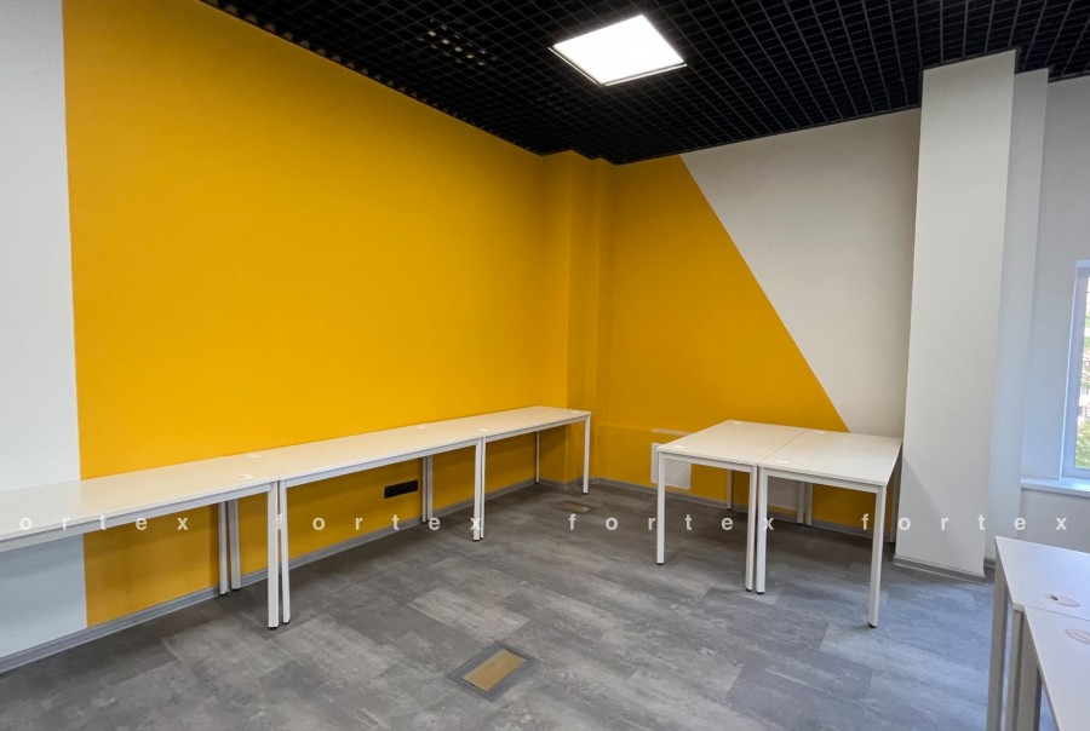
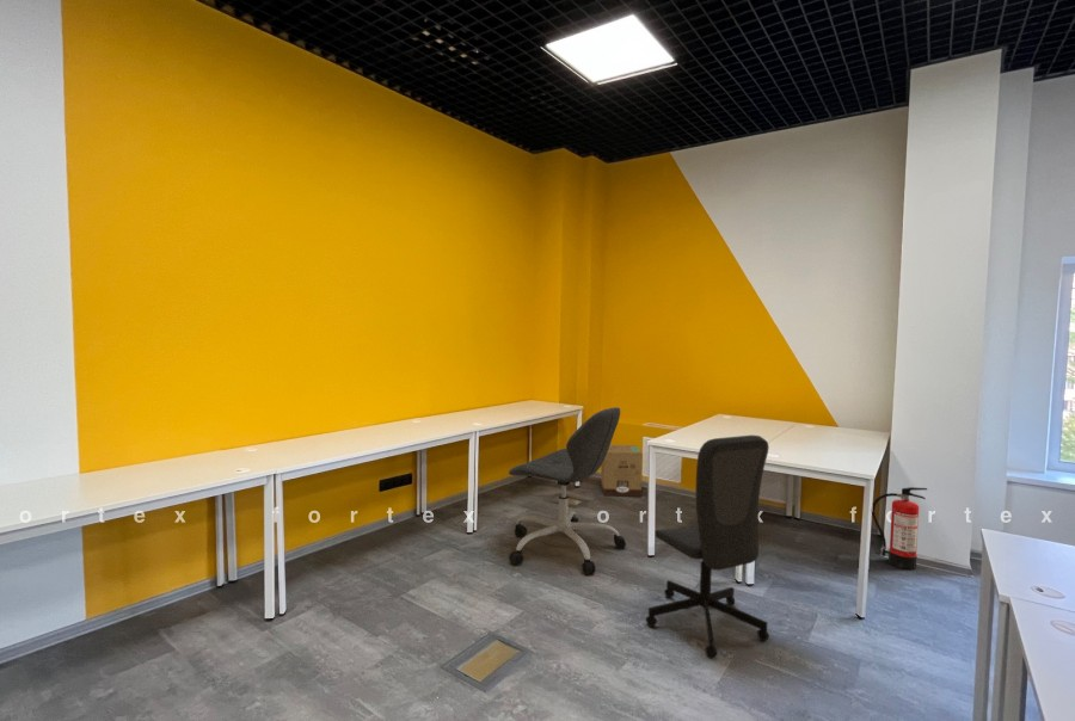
+ fire extinguisher (897, 524)
+ office chair (566, 476)
+ office chair (710, 529)
+ cardboard box (620, 469)
